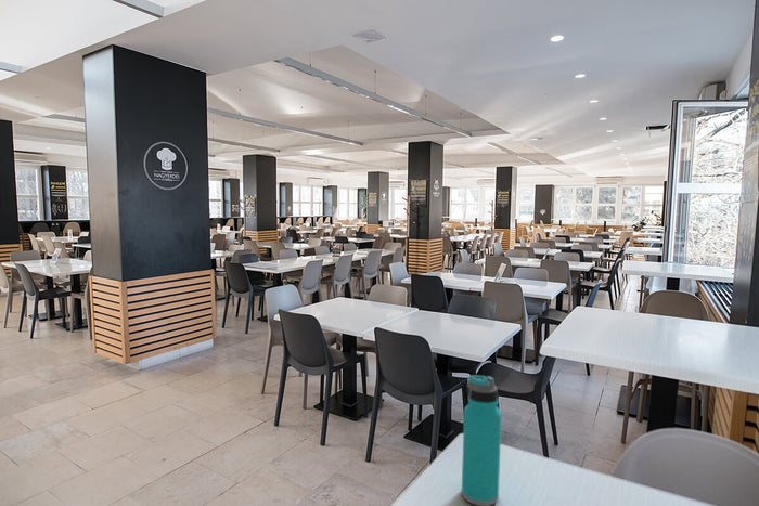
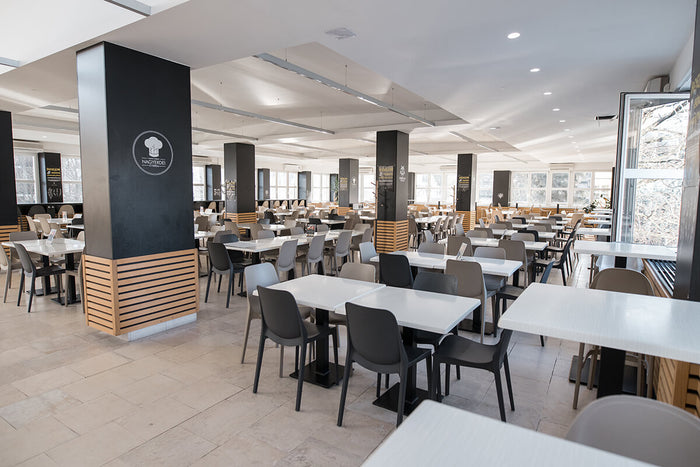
- water bottle (481, 437)
